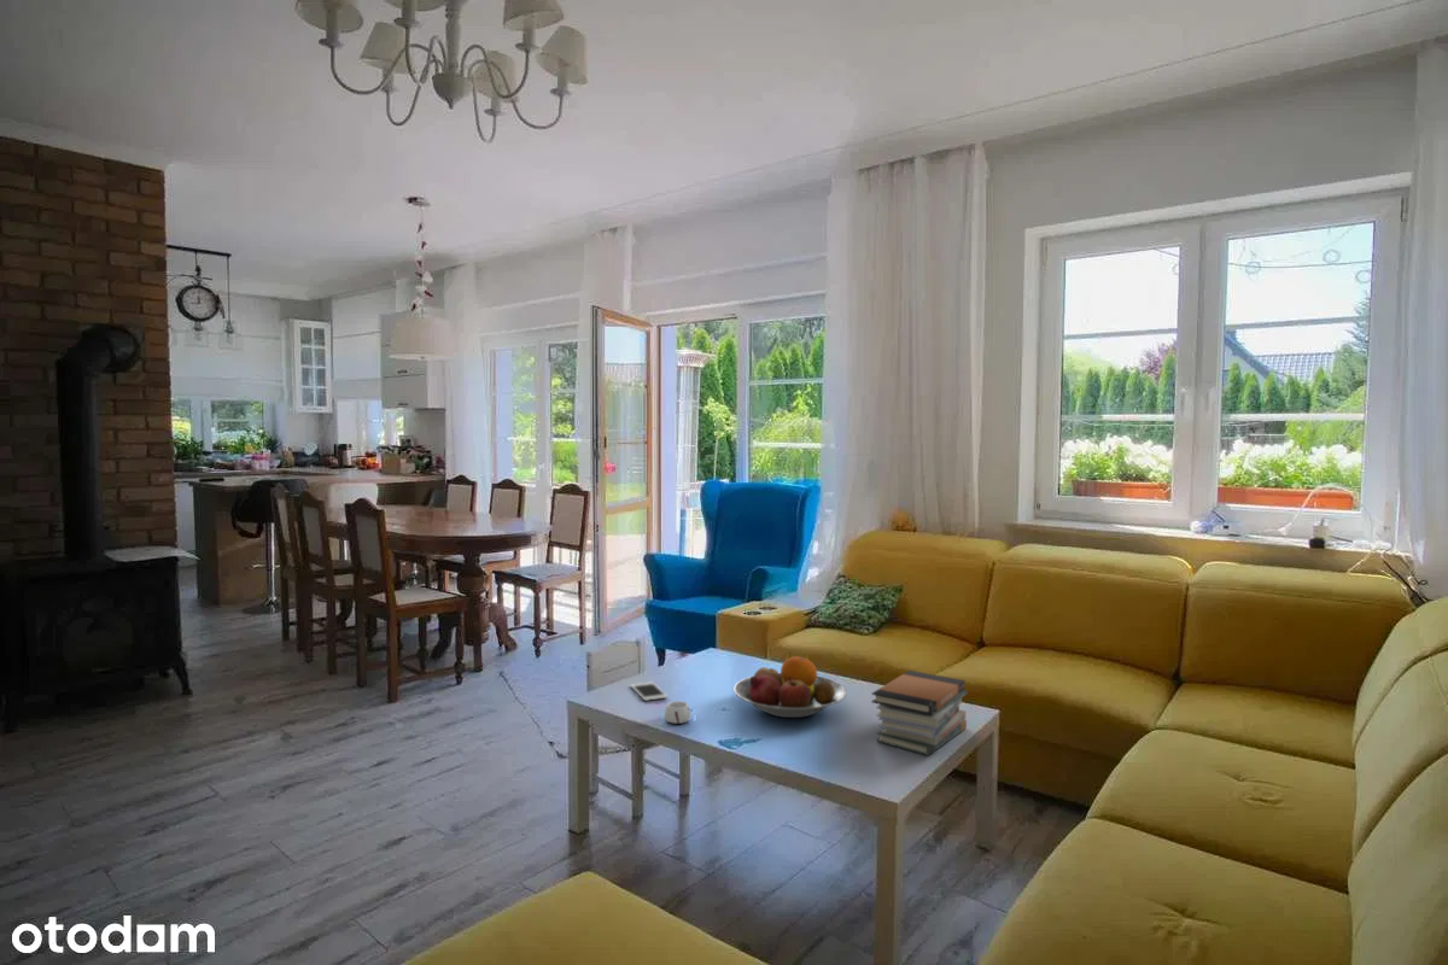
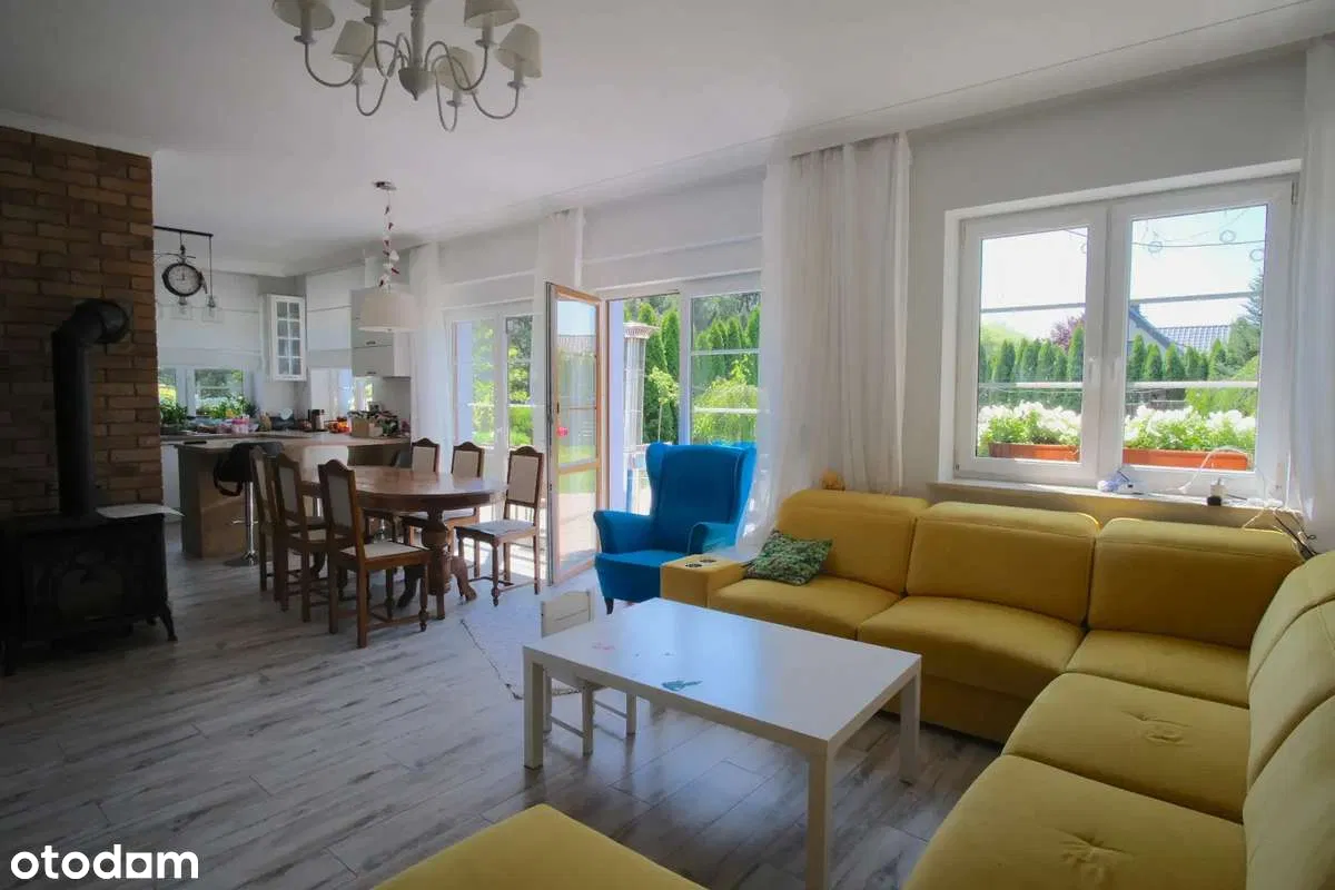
- fruit bowl (789, 684)
- book stack (919, 710)
- mug (679, 710)
- cell phone (648, 690)
